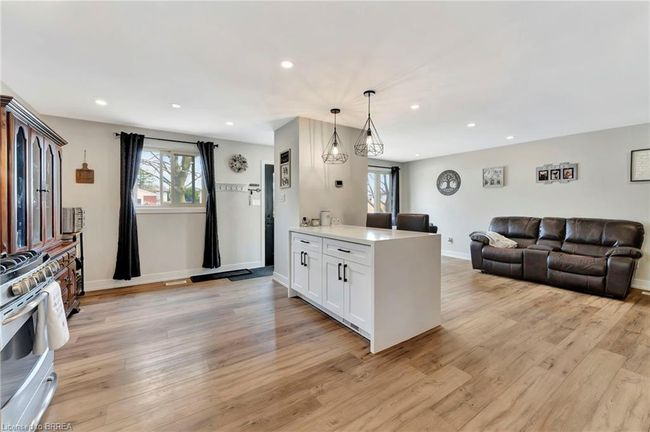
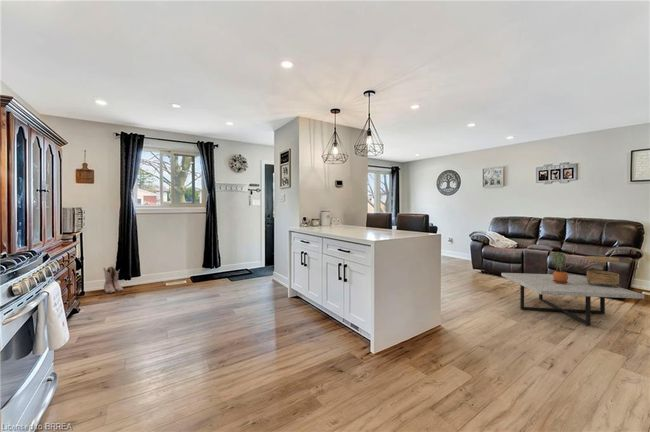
+ potted plant (559, 267)
+ coffee table (561, 294)
+ decorative container (601, 271)
+ boots (113, 278)
